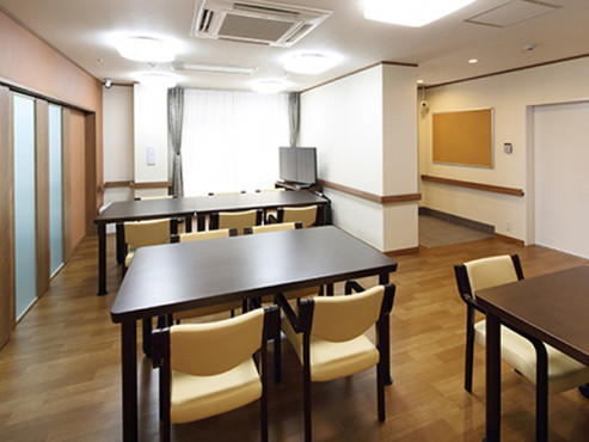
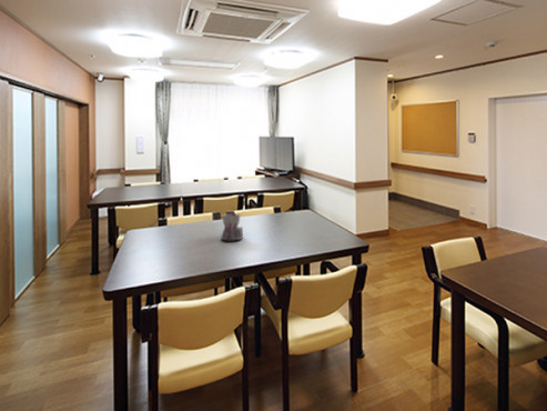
+ teapot (231, 224)
